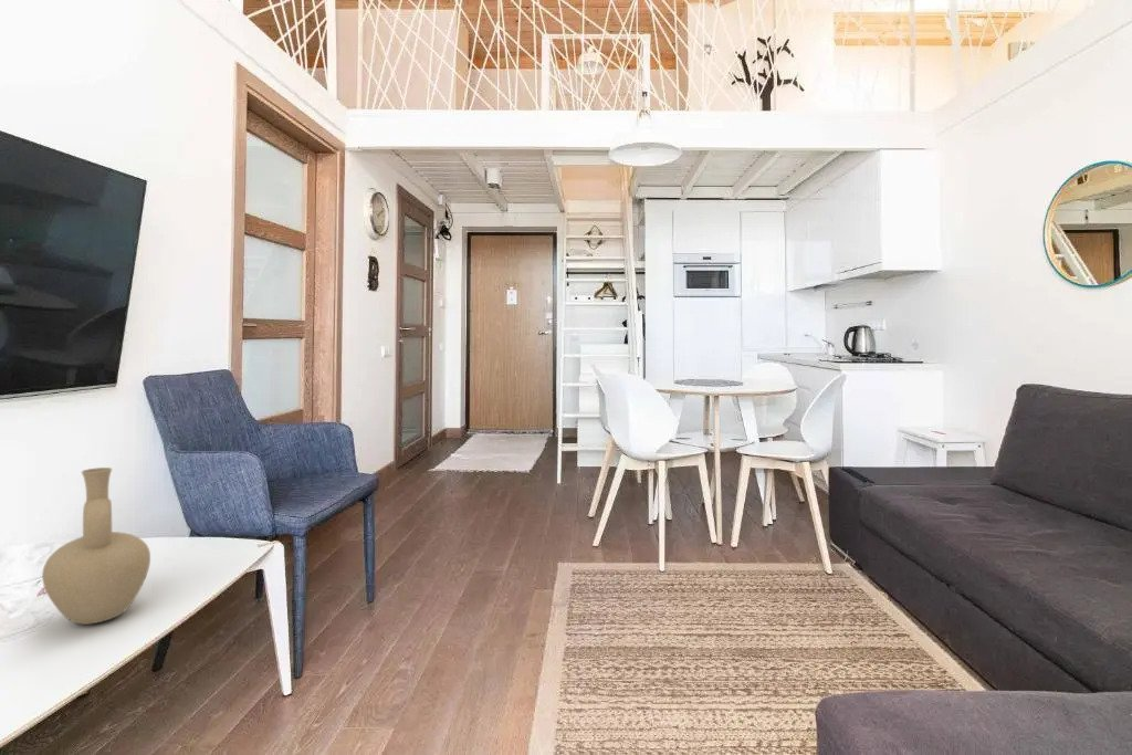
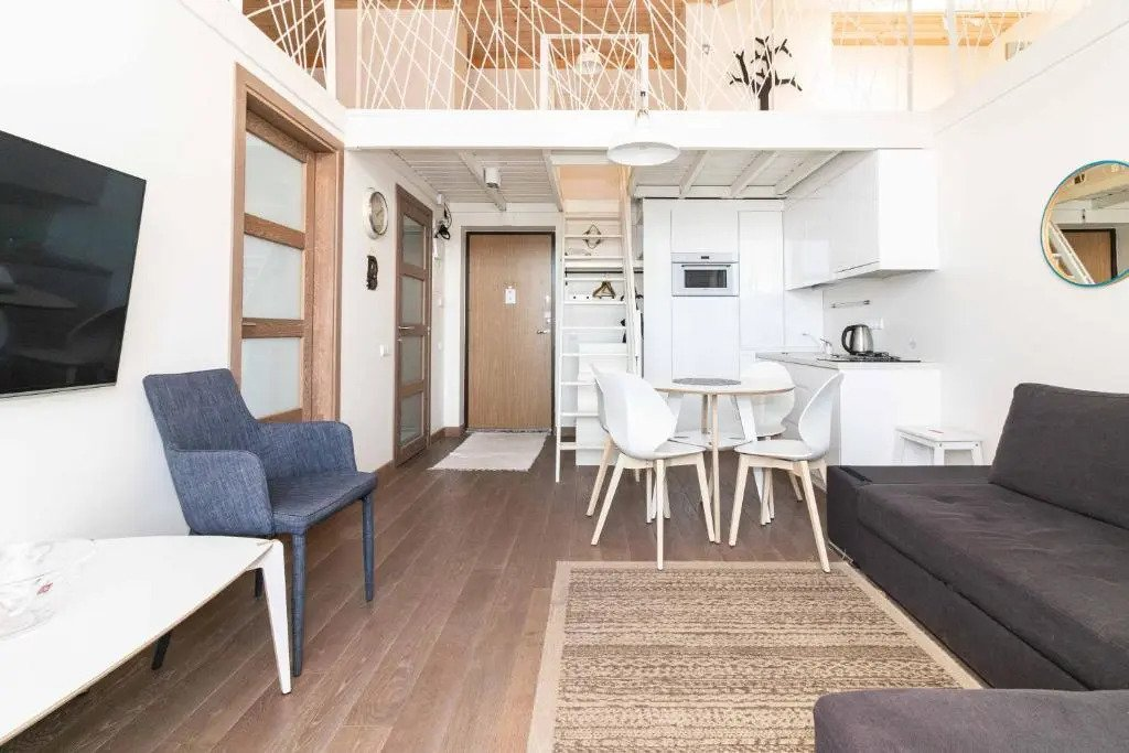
- vase (98, 543)
